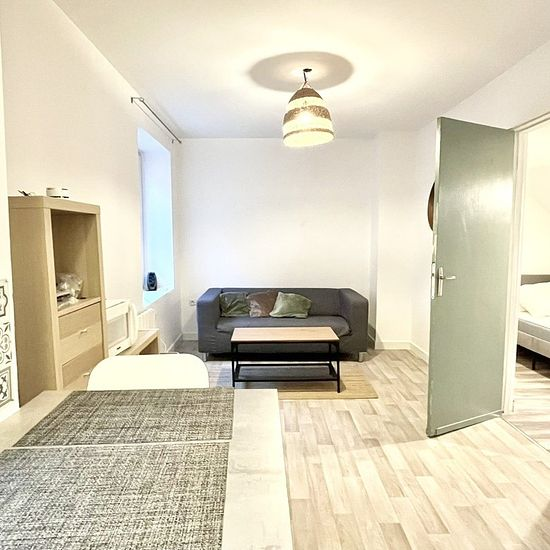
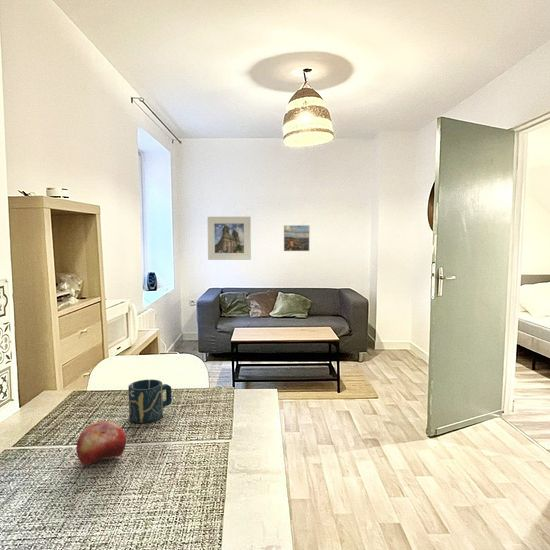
+ cup (151, 399)
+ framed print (296, 238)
+ fruit (101, 441)
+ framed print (229, 238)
